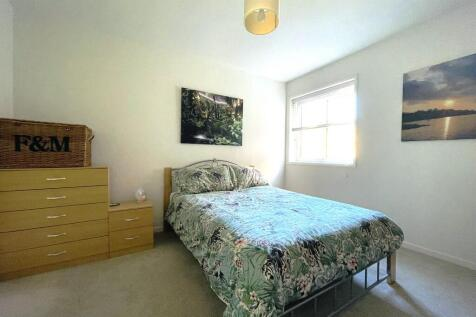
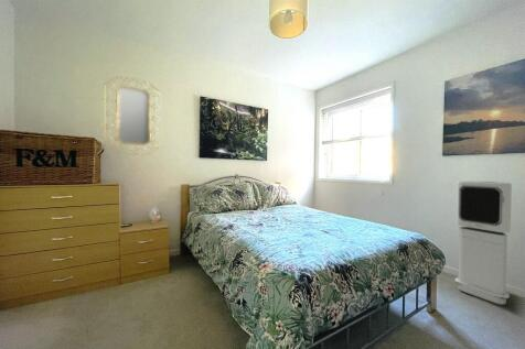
+ home mirror (133, 116)
+ air purifier (485, 237)
